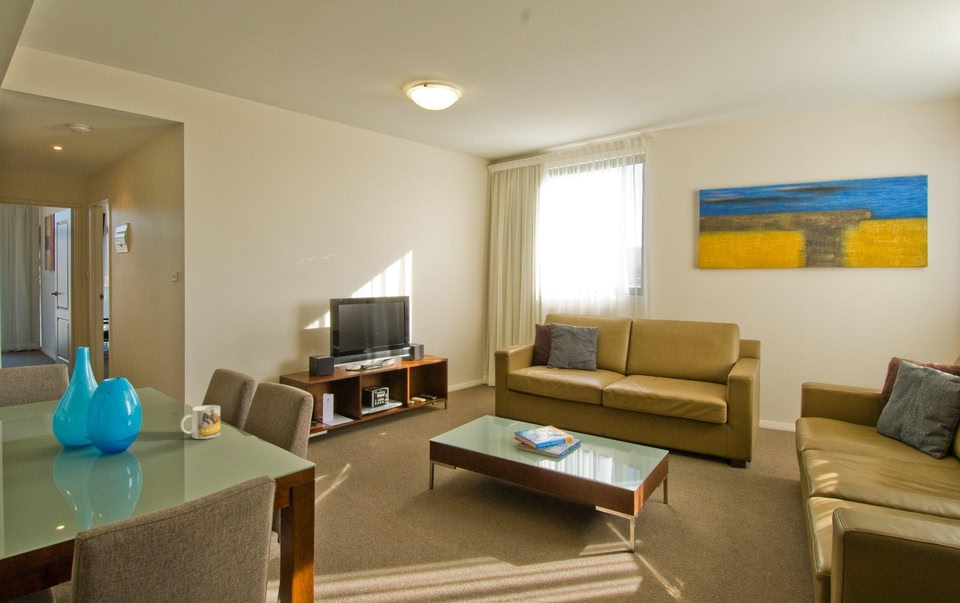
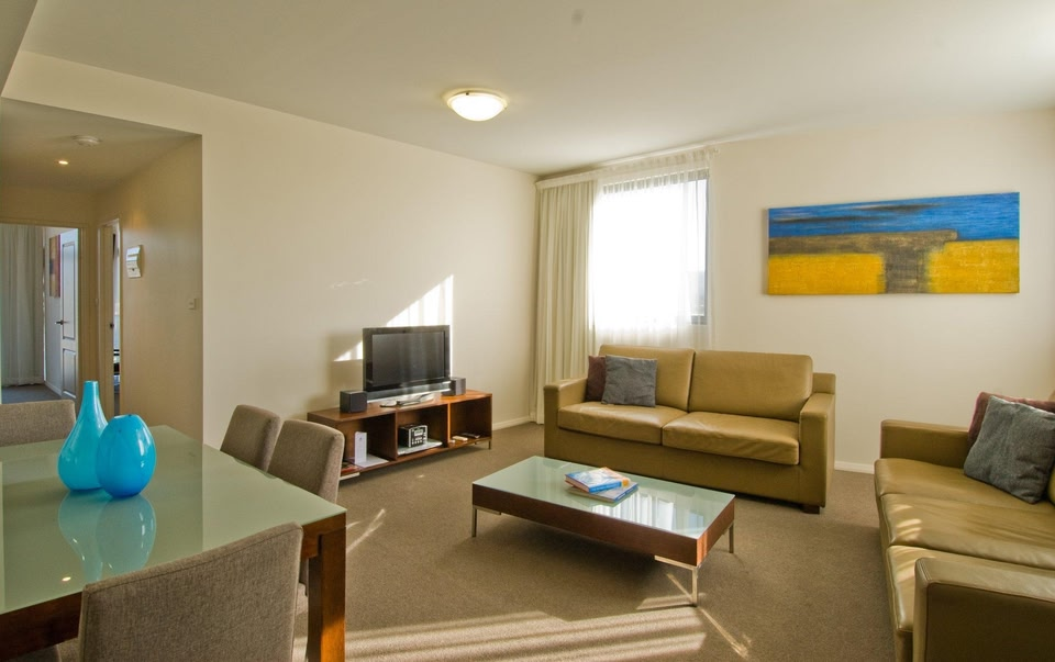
- mug (200, 422)
